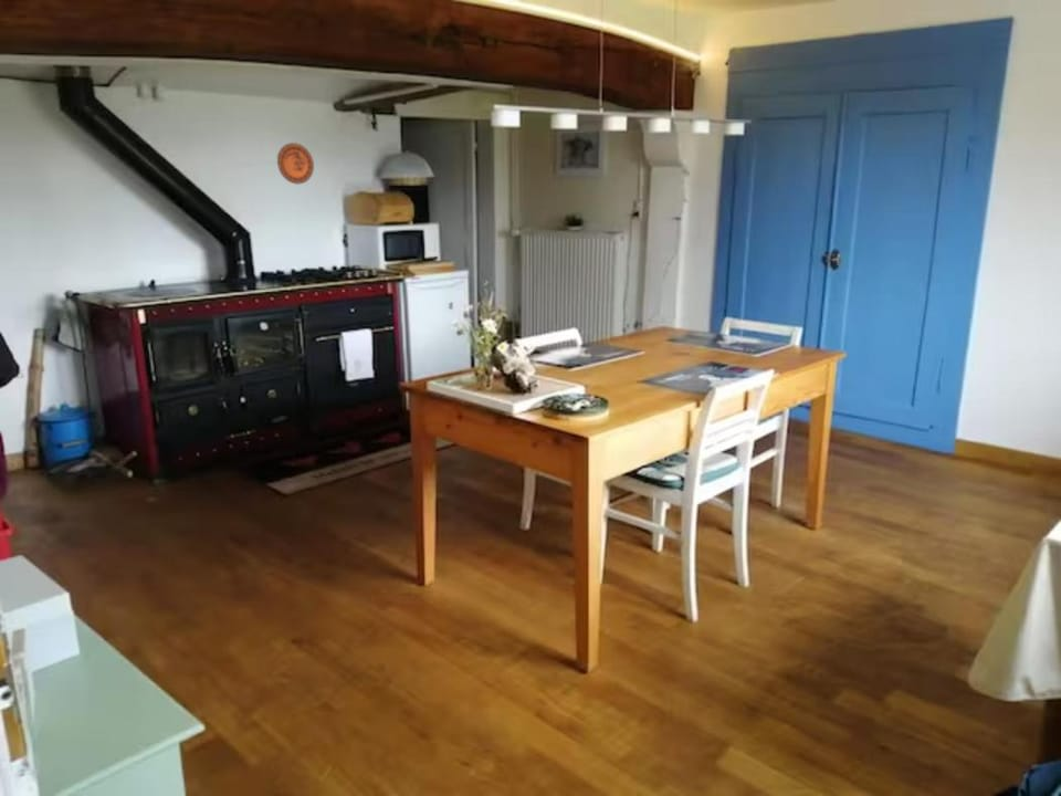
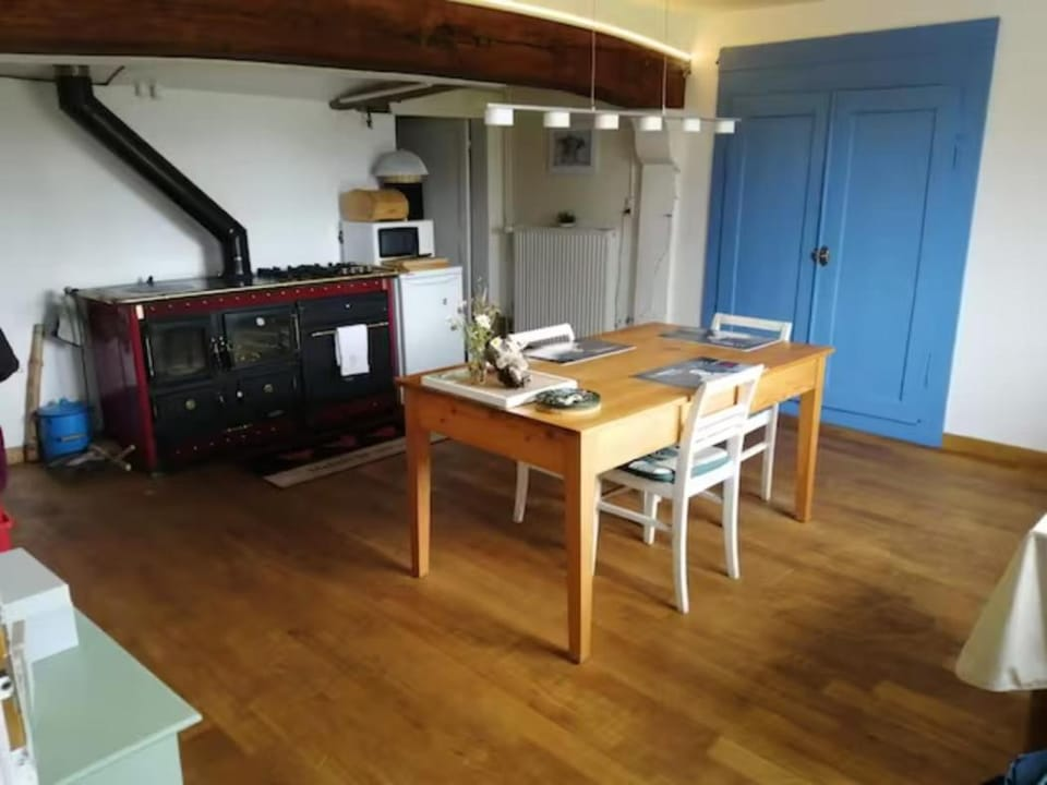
- decorative plate (295, 164)
